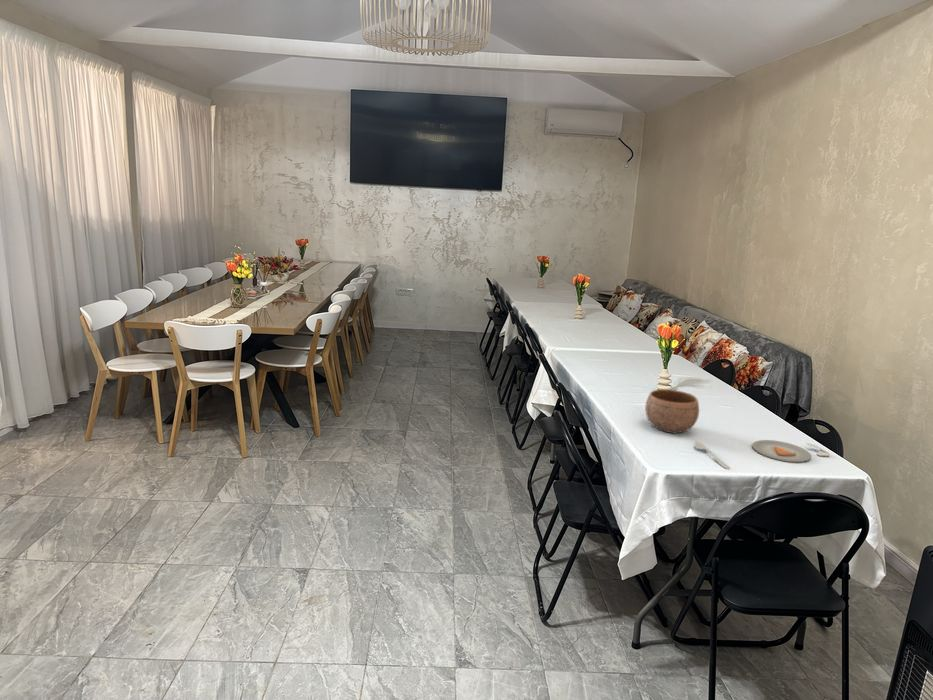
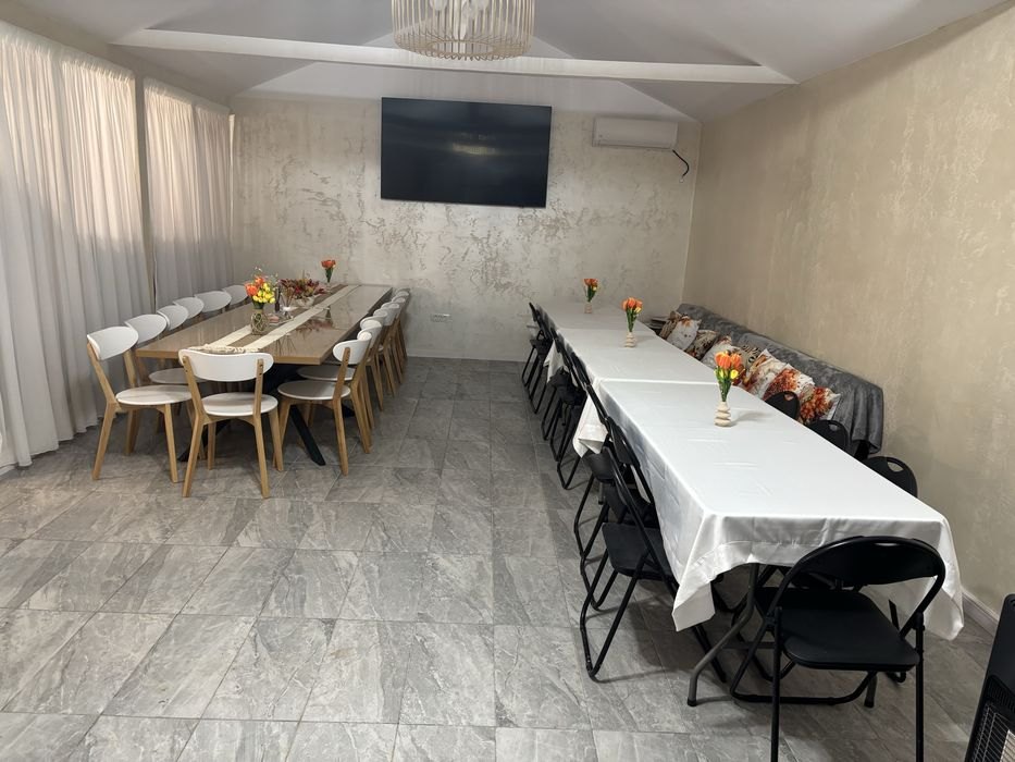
- spoon (711, 454)
- bowl (671, 411)
- dinner plate (790, 450)
